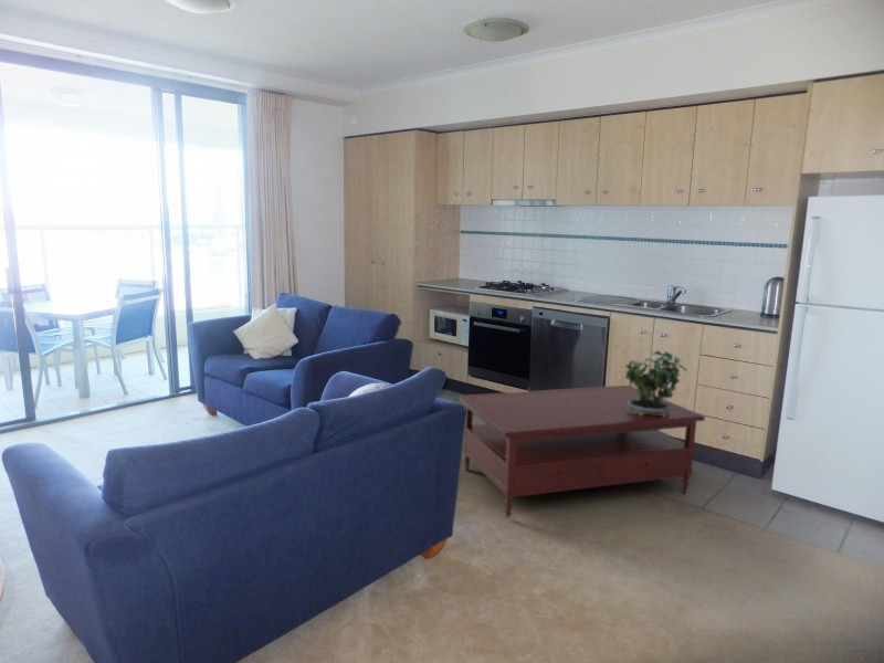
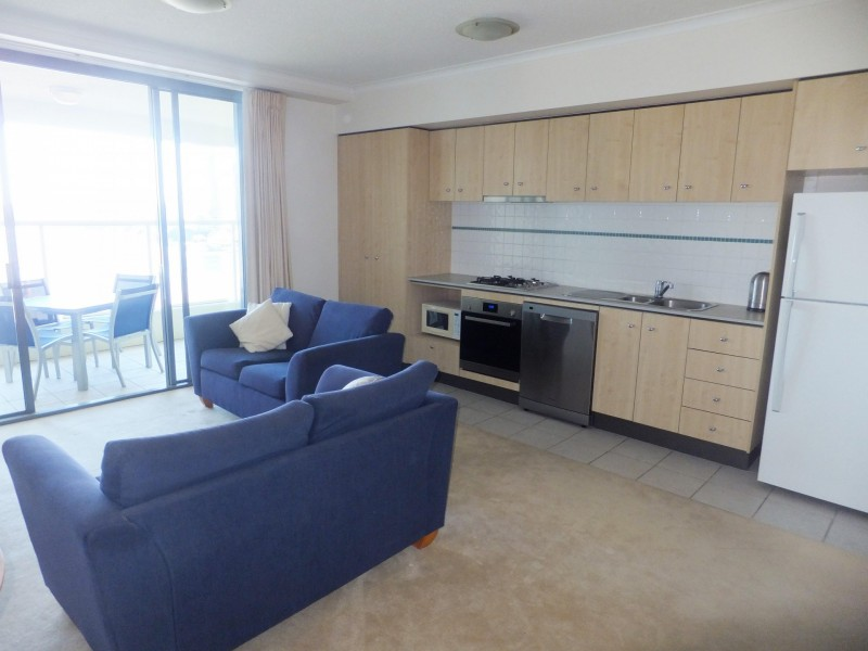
- coffee table (573, 443)
- potted plant (653, 379)
